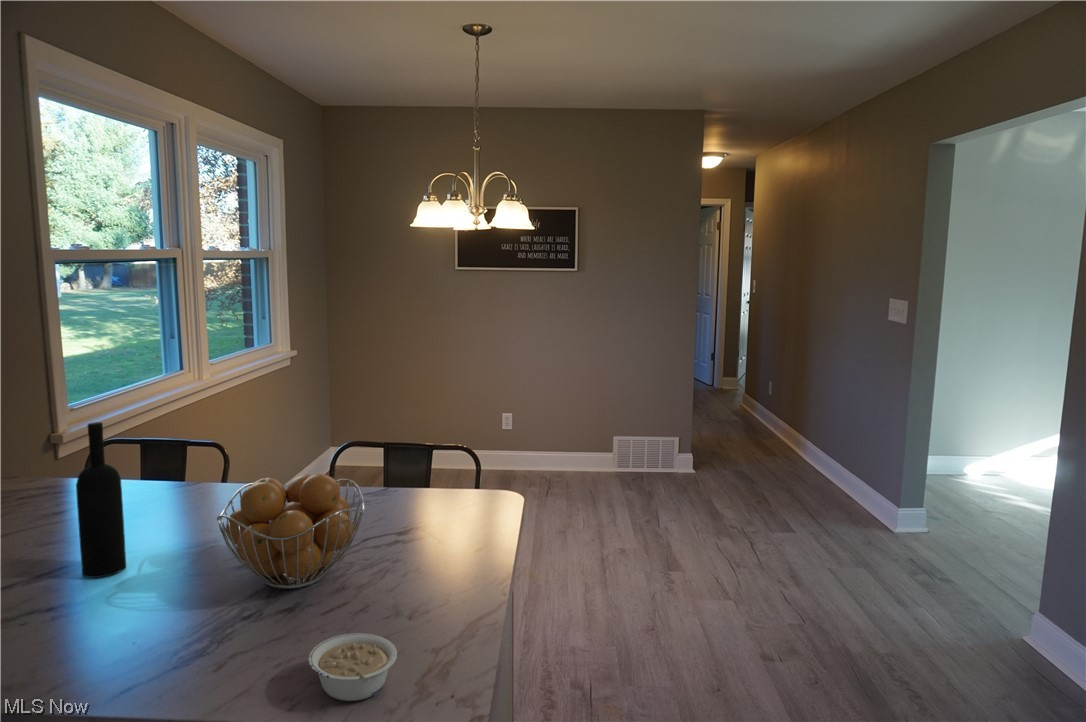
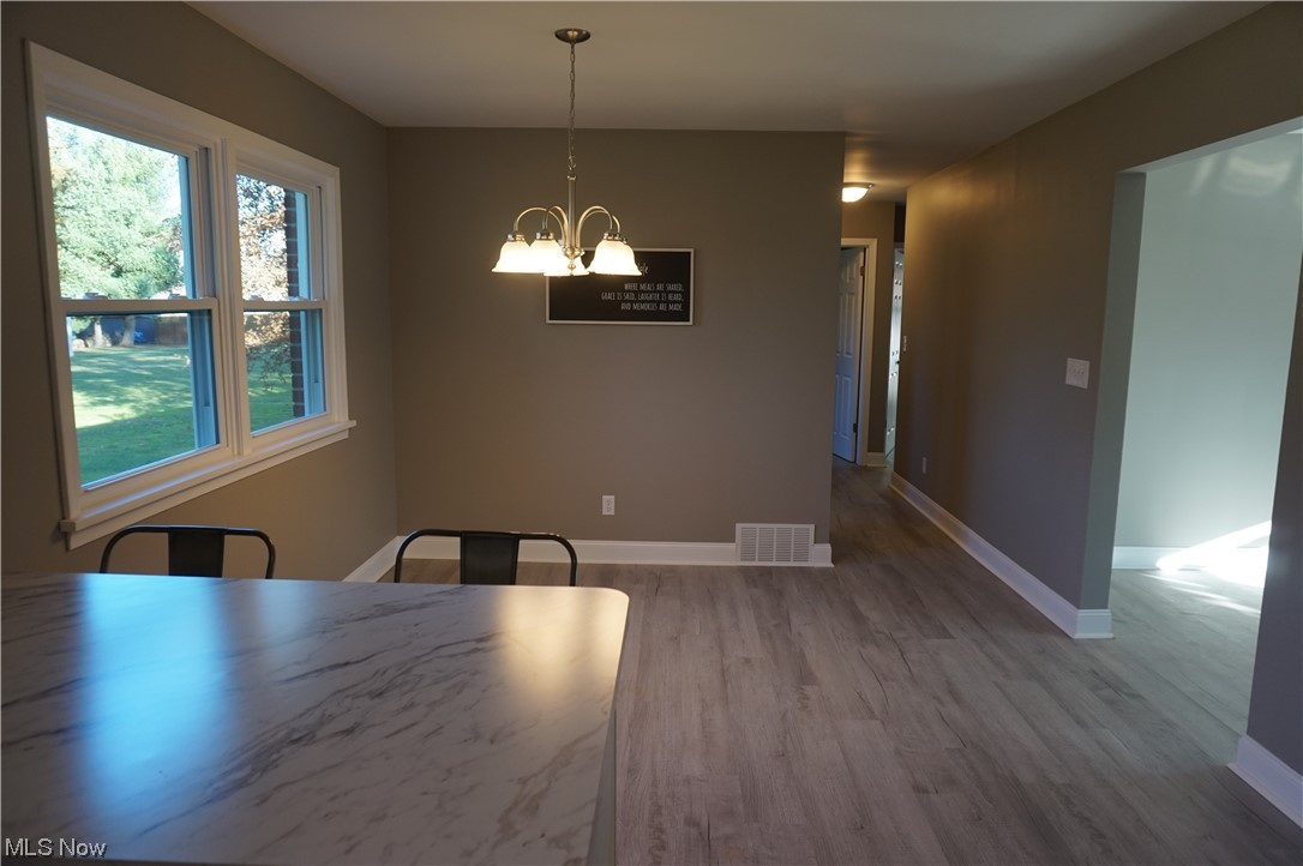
- legume (356, 667)
- fruit basket (294, 526)
- wine bottle (99, 497)
